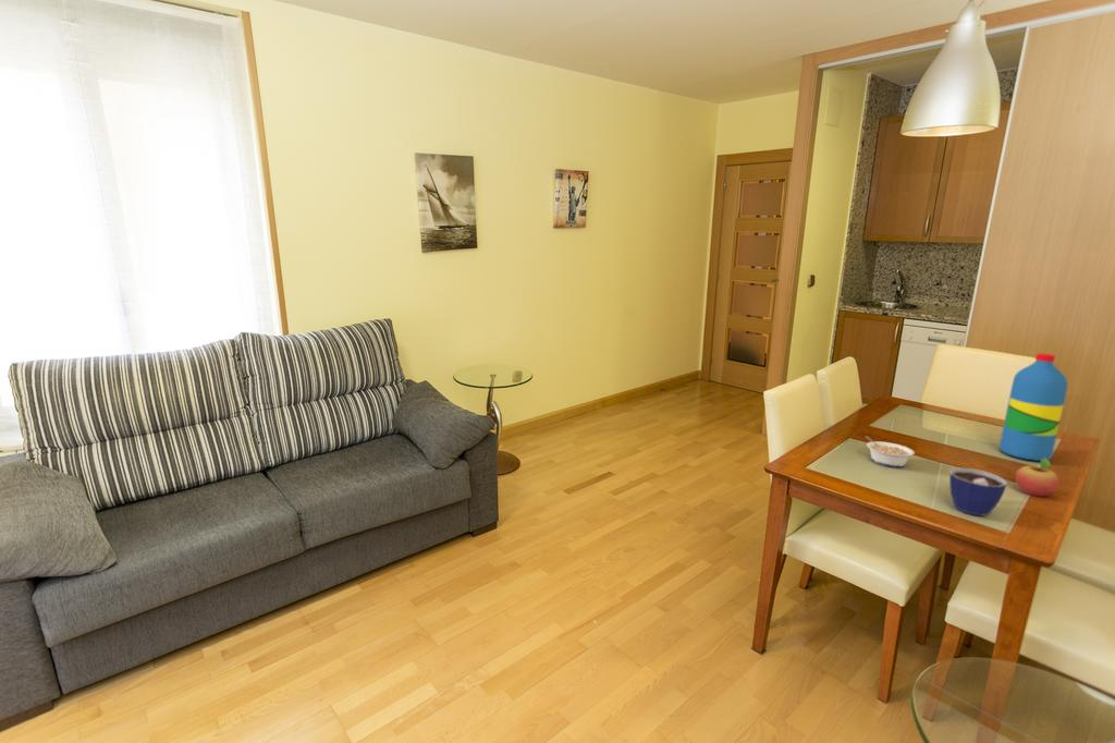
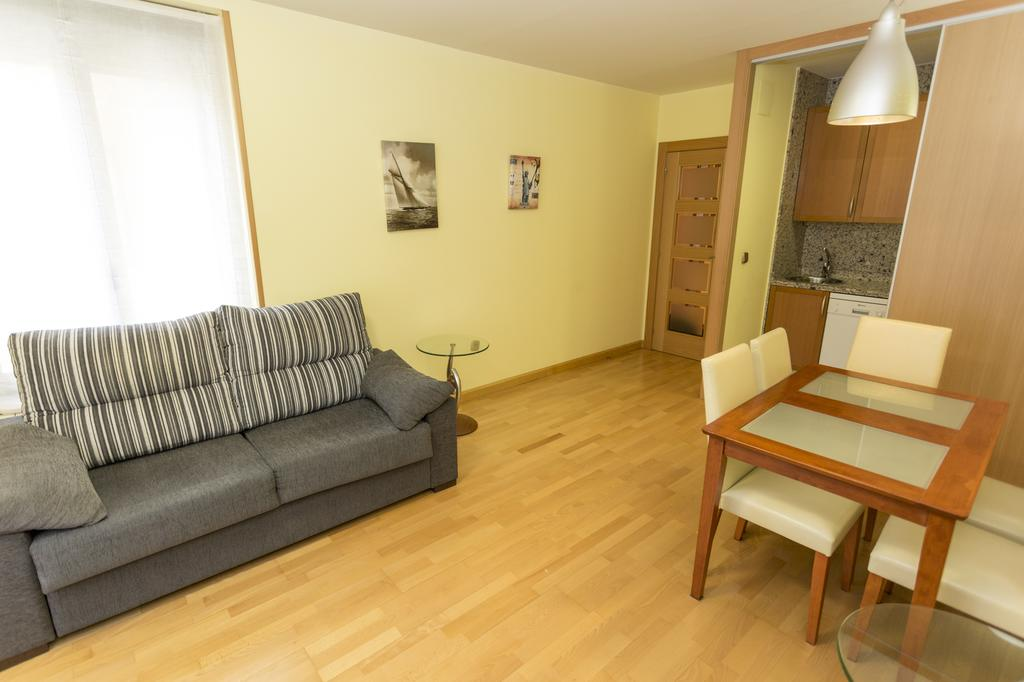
- cup (973, 489)
- fruit (1037, 477)
- water bottle (1034, 405)
- legume (886, 453)
